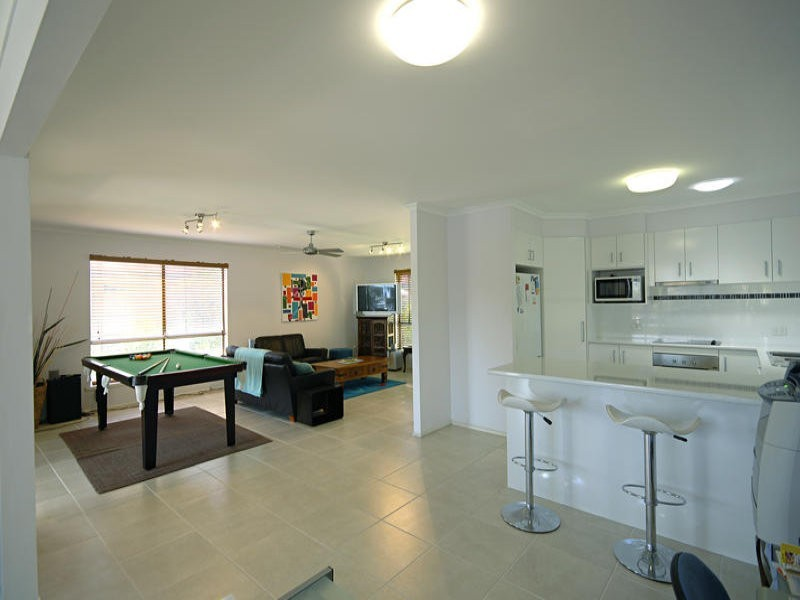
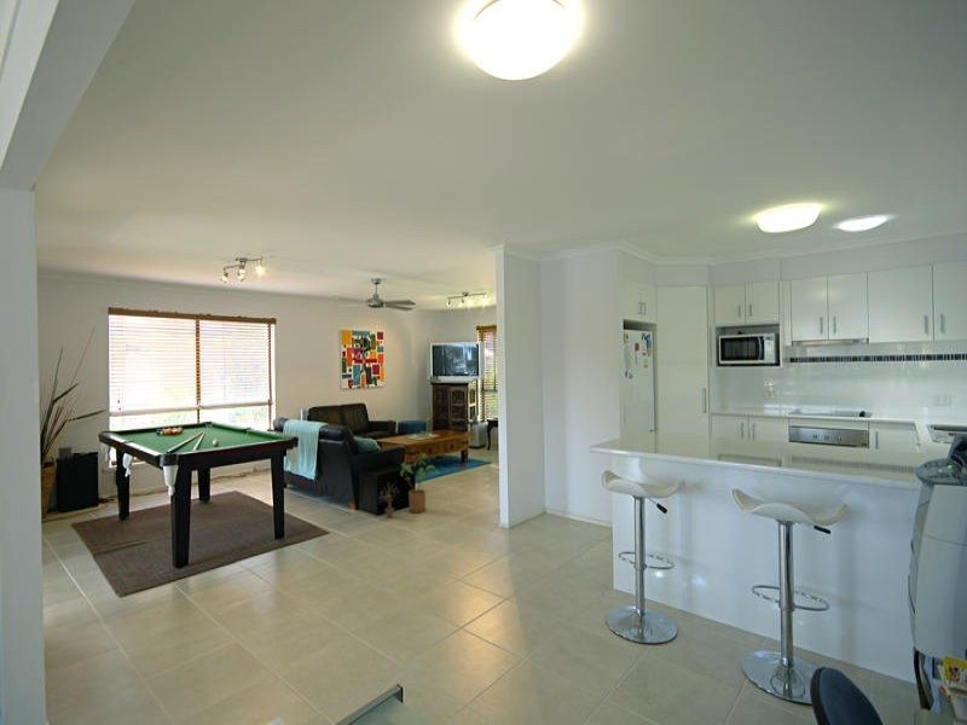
+ decorative plant (386, 499)
+ house plant (419, 482)
